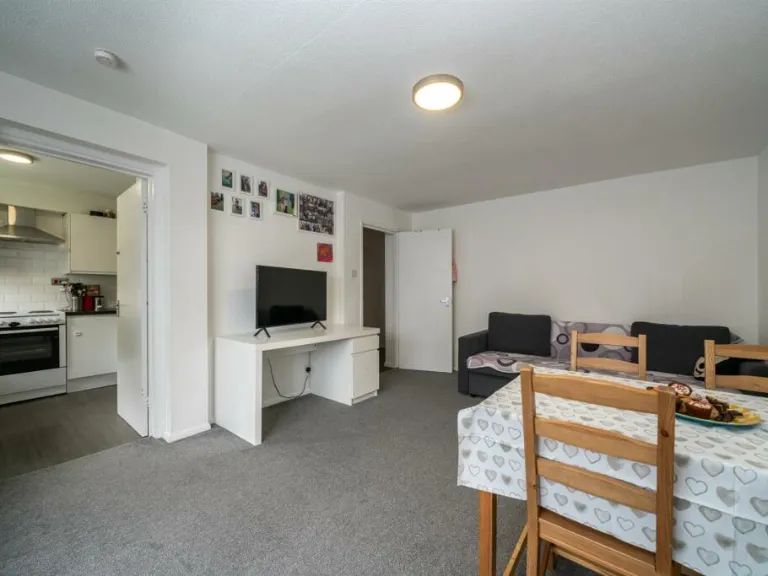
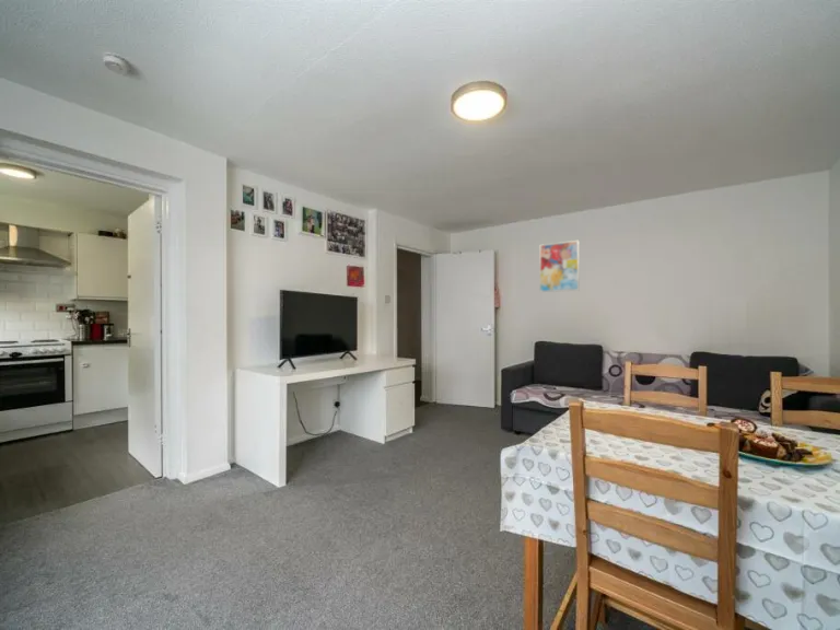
+ wall art (558, 267)
